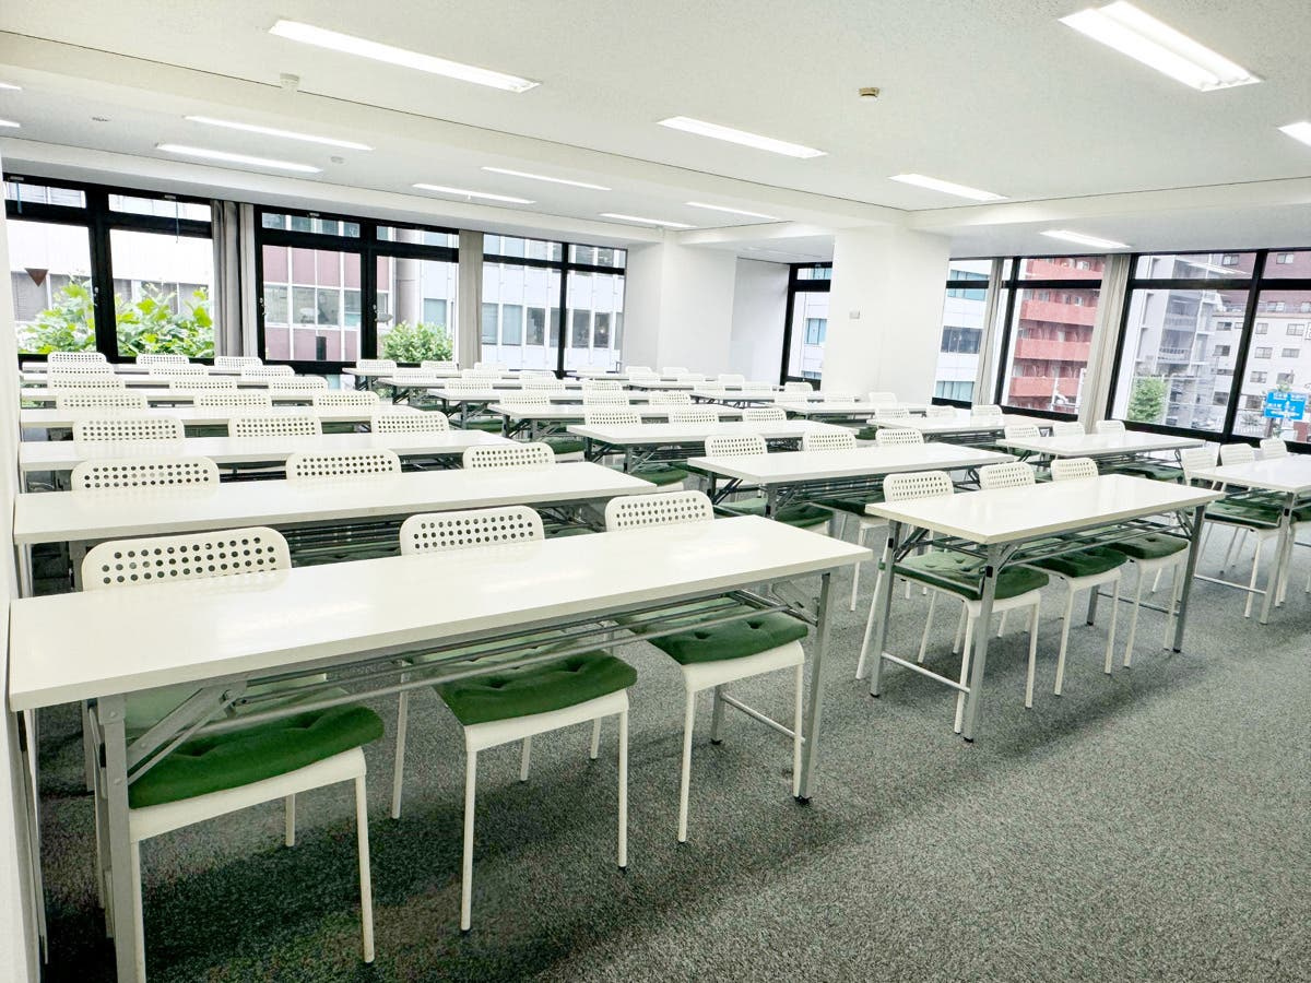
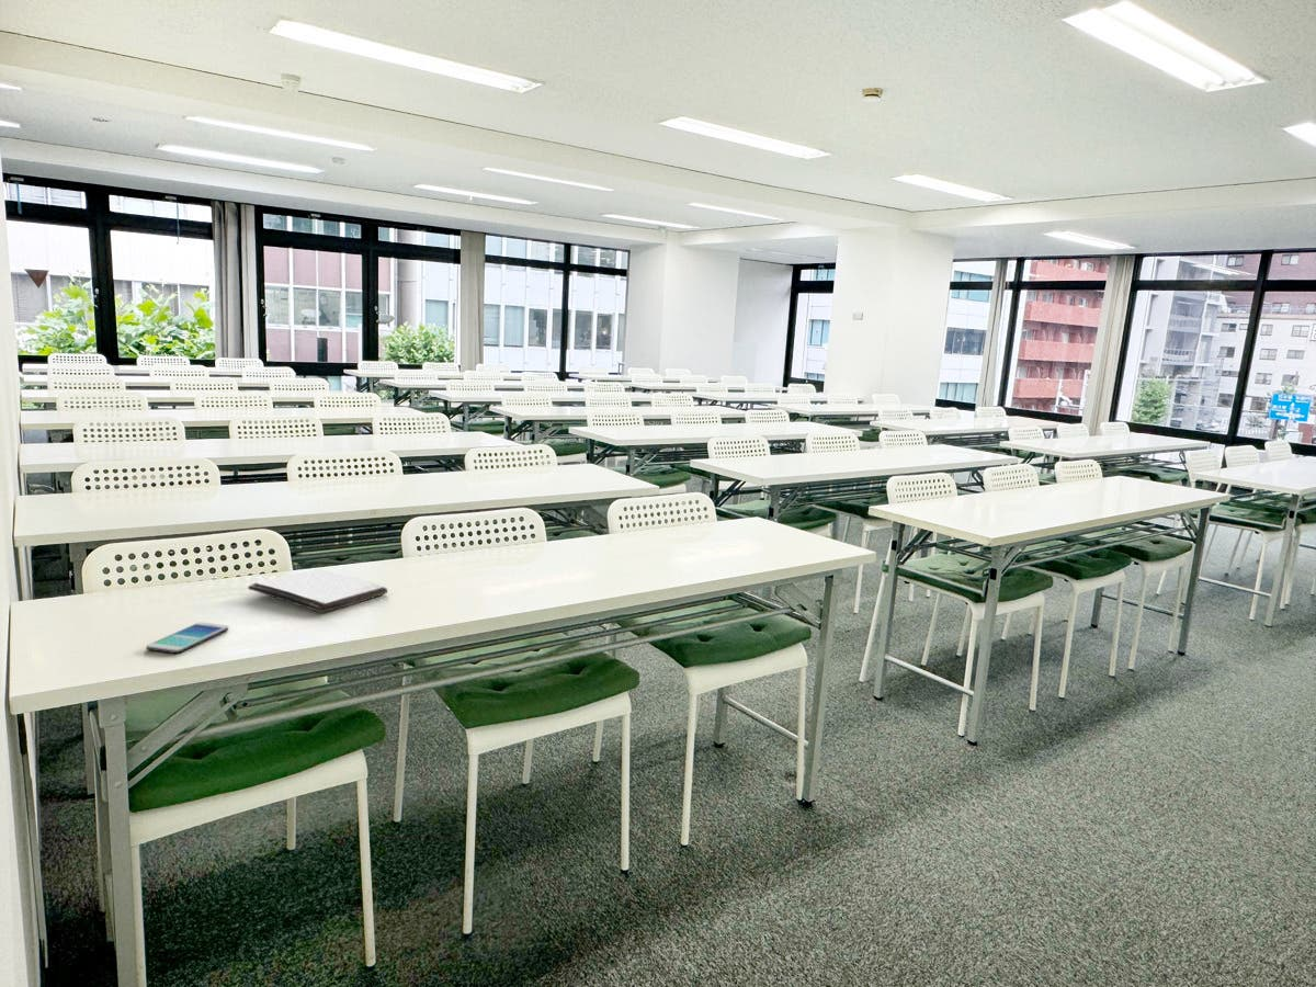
+ smartphone (189, 636)
+ book (319, 589)
